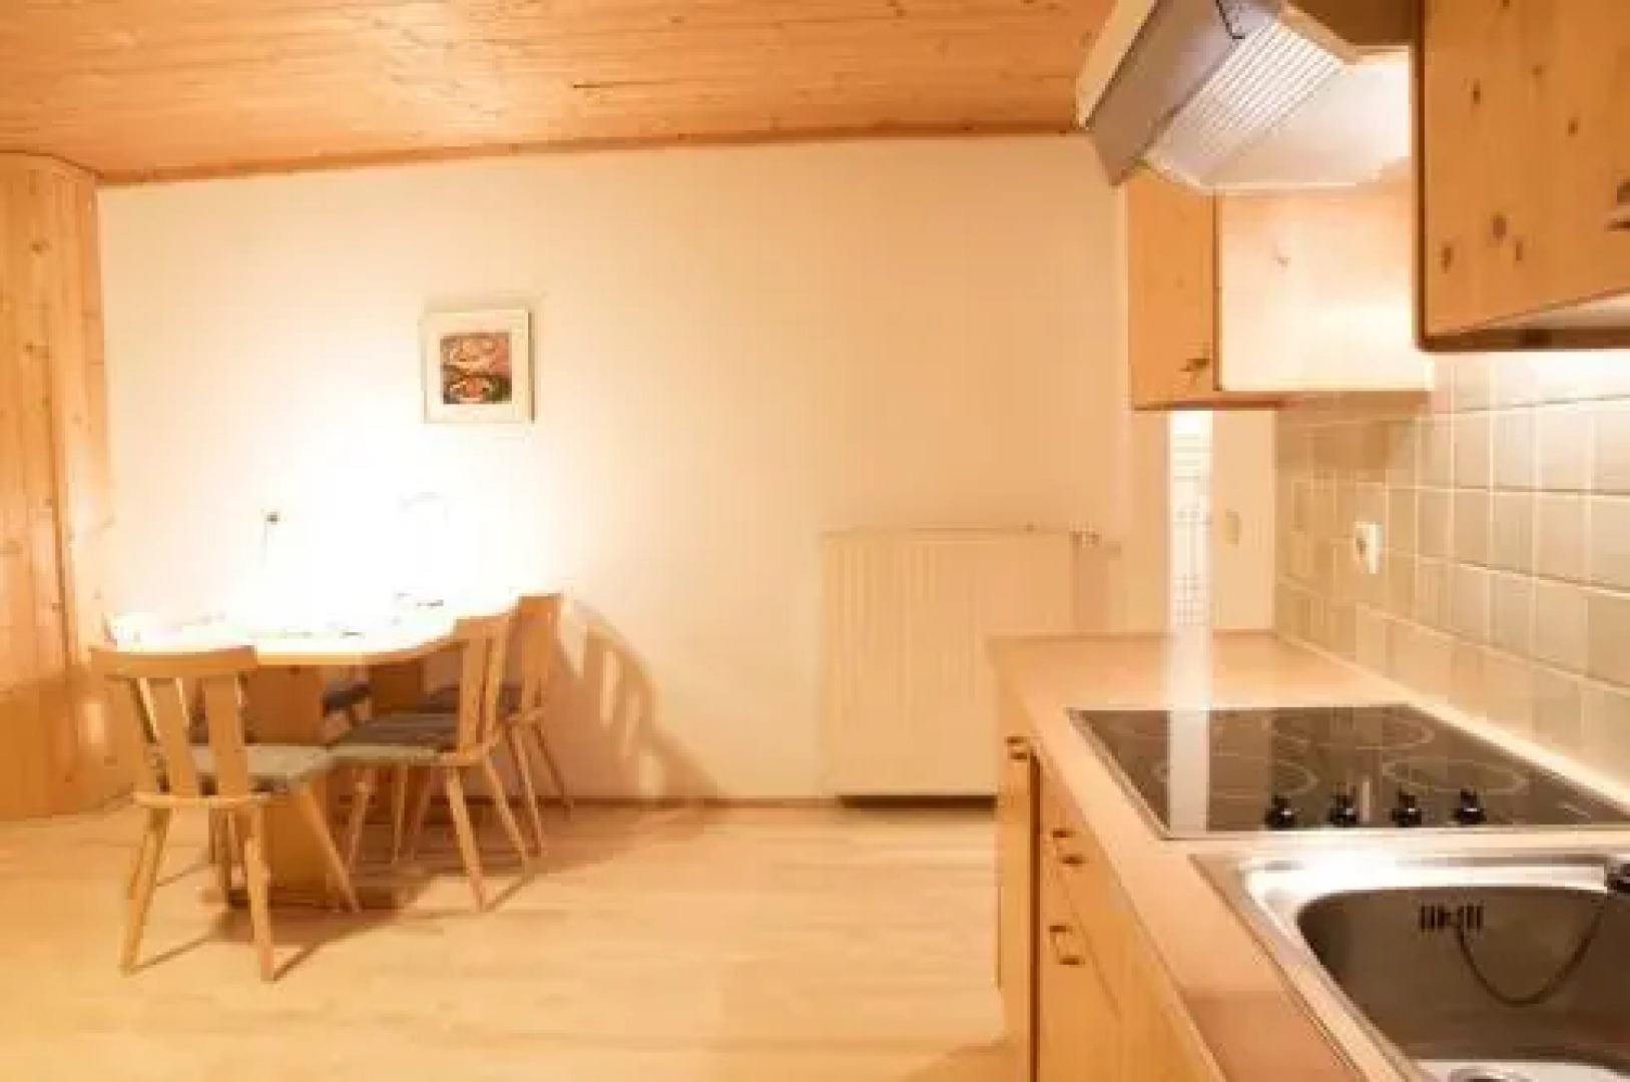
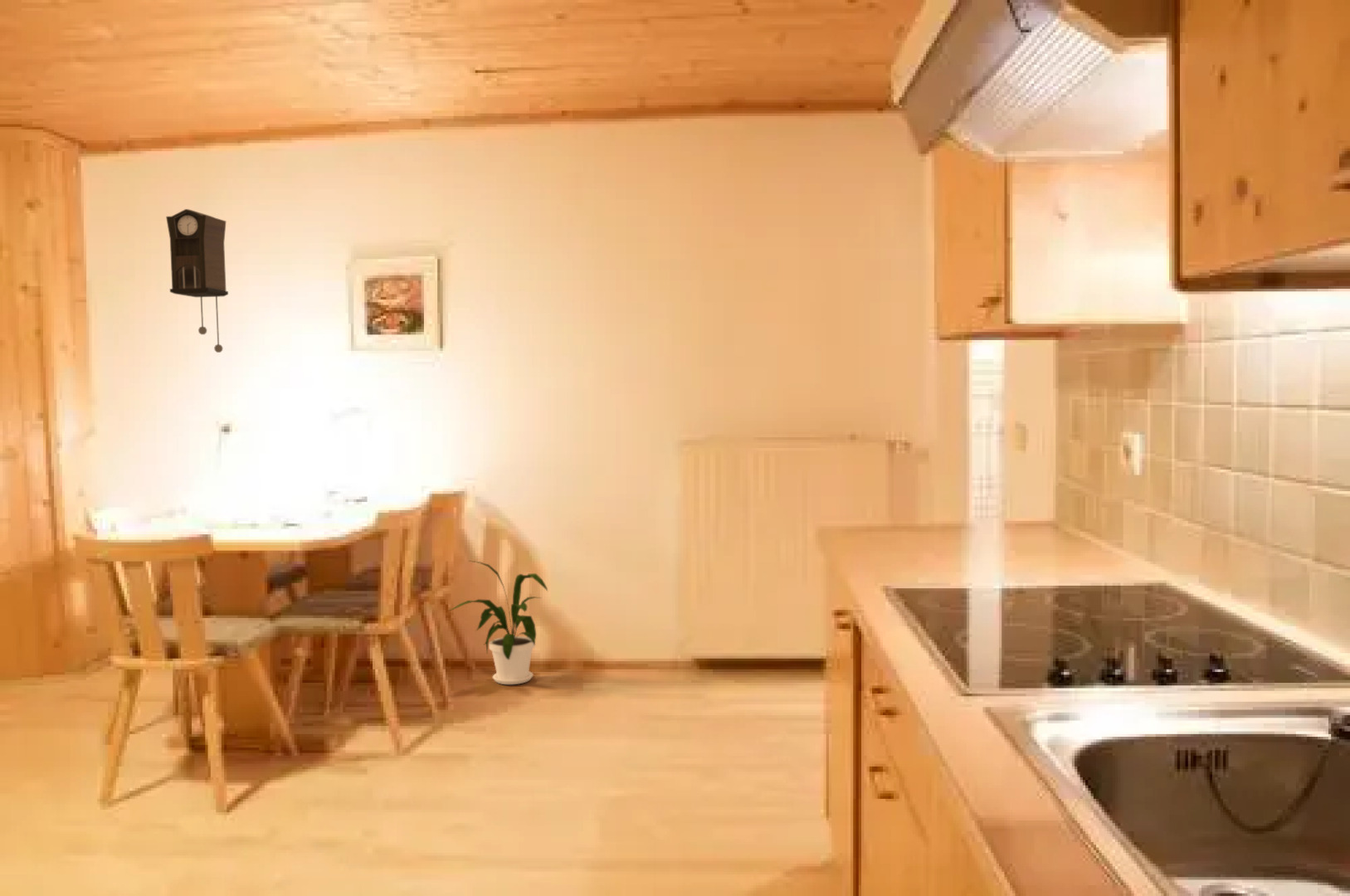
+ house plant (506, 621)
+ pendulum clock (199, 282)
